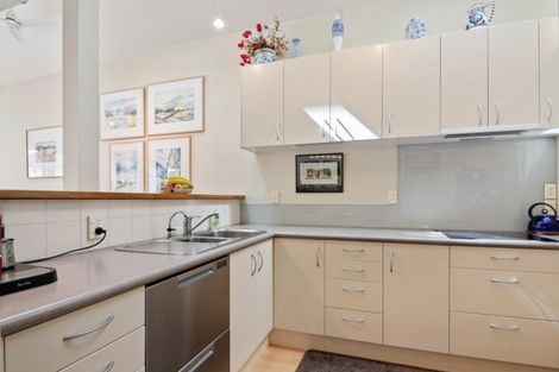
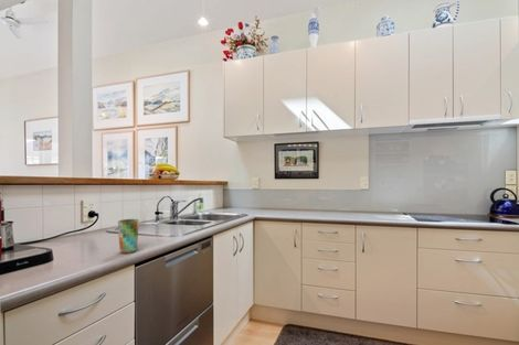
+ cup (128, 236)
